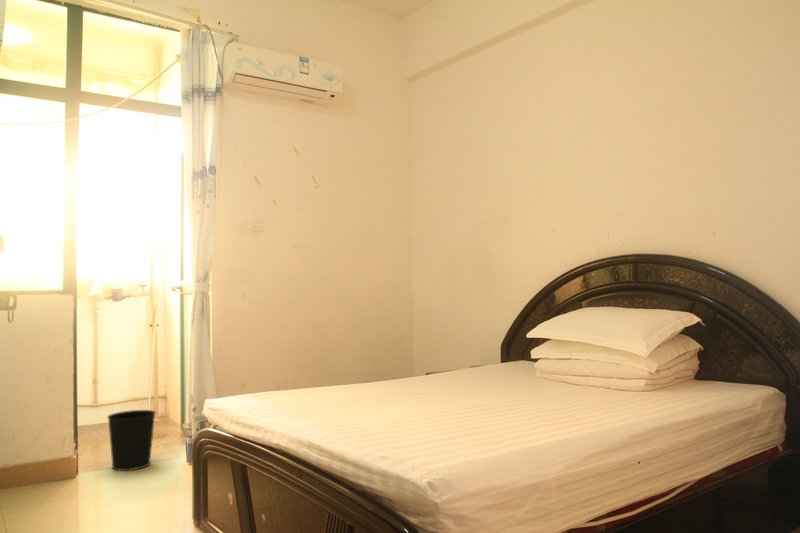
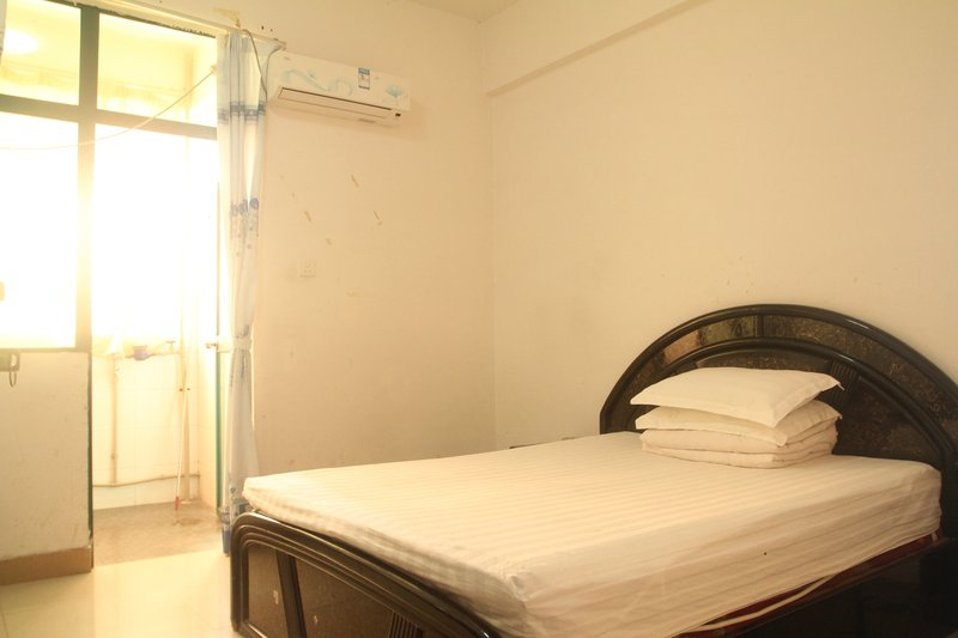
- wastebasket (131, 440)
